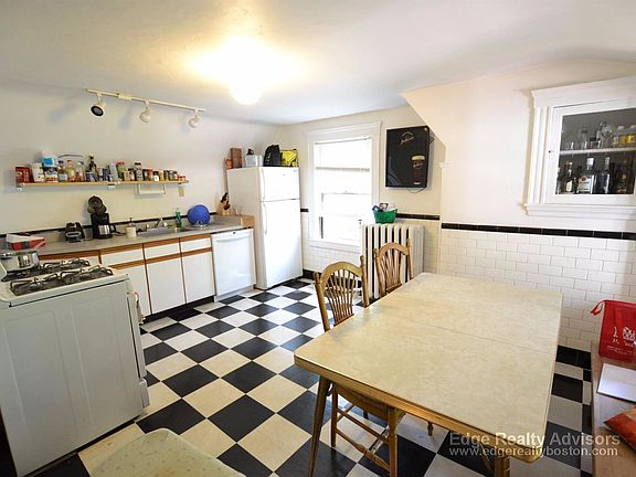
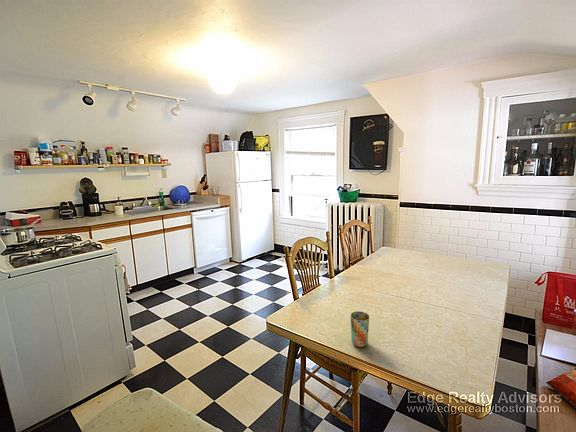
+ cup (359, 329)
